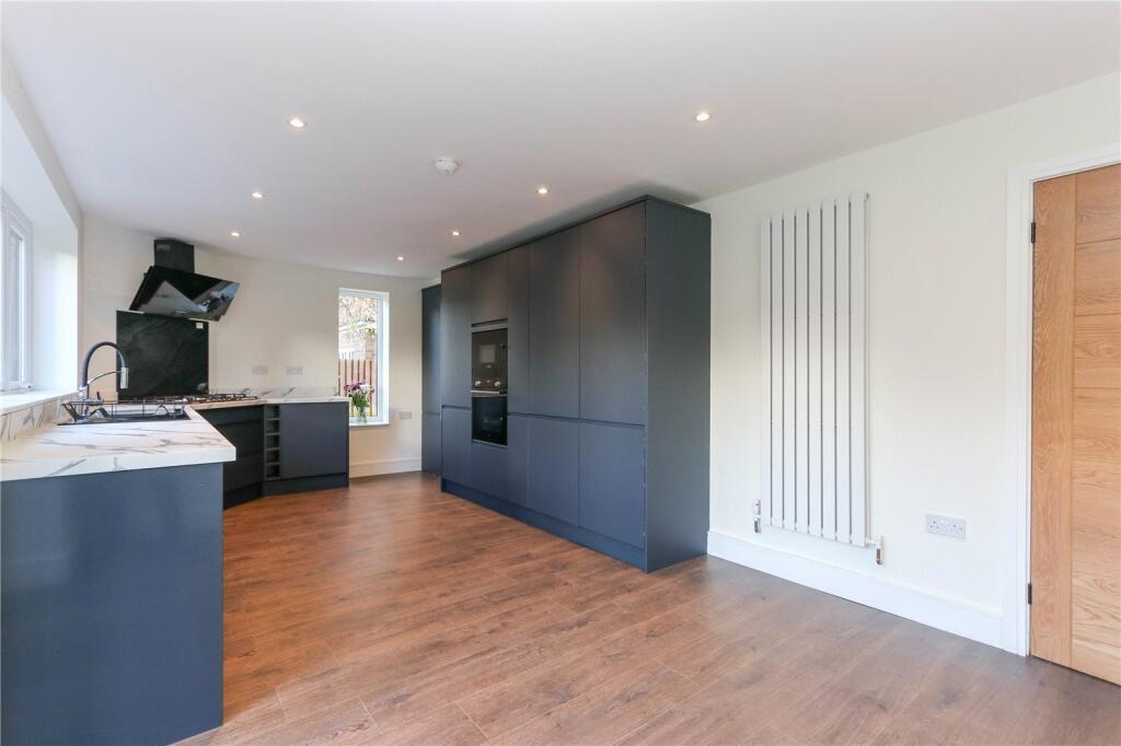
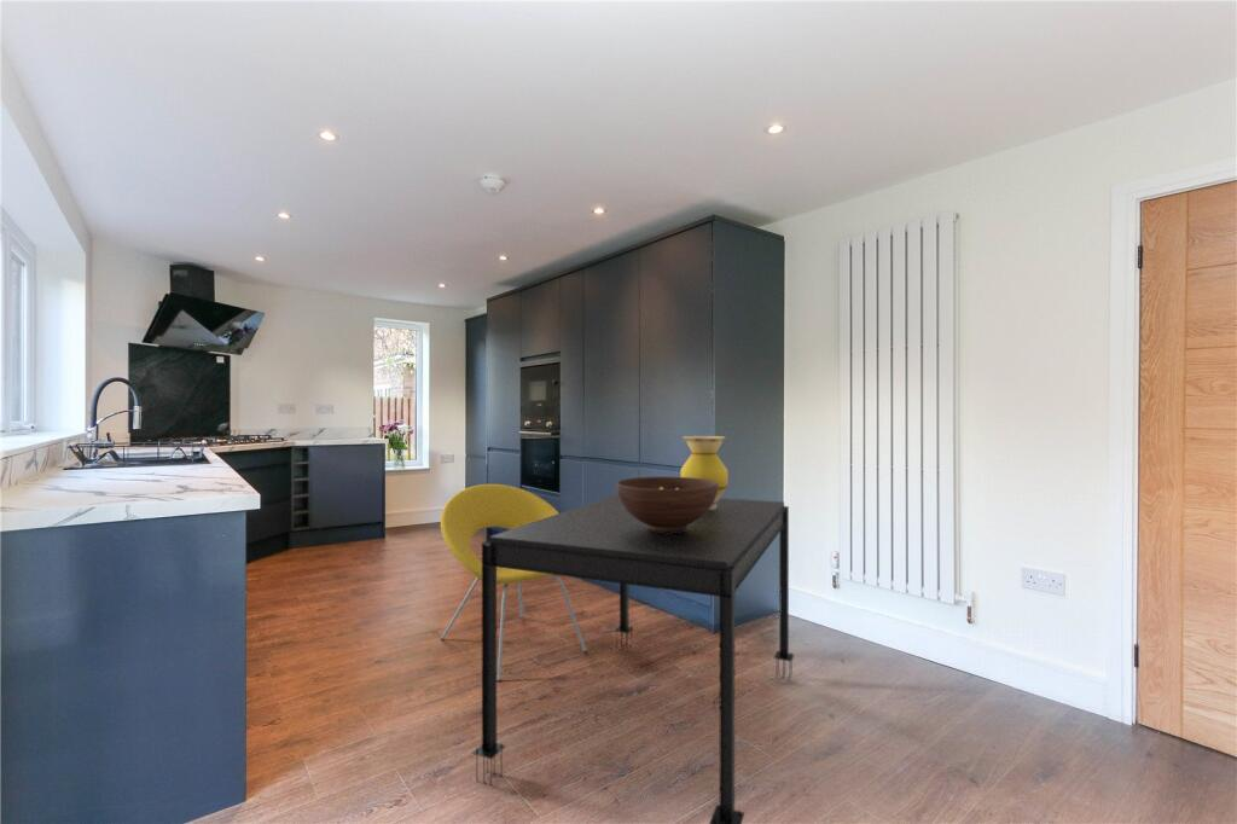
+ dining table (633, 627)
+ vase (703, 471)
+ chair (512, 569)
+ fruit bowl (667, 505)
